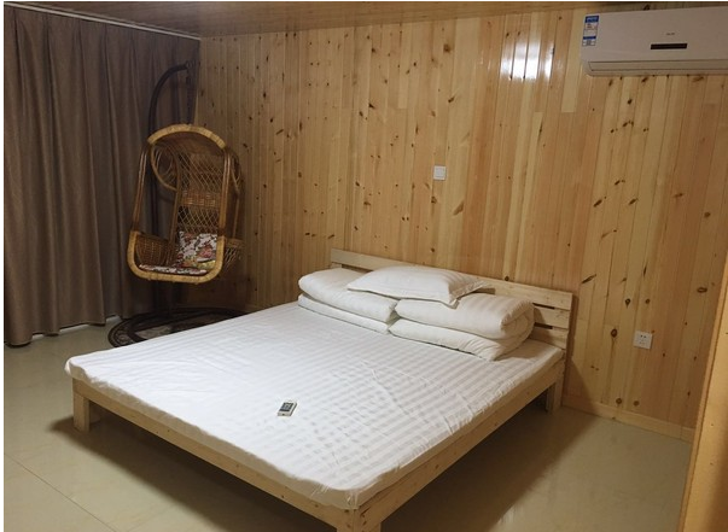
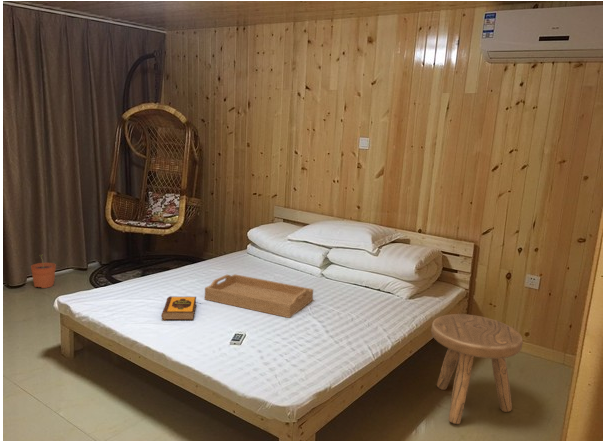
+ hardback book (179, 307)
+ serving tray (259, 292)
+ plant pot (43, 270)
+ stool (471, 368)
